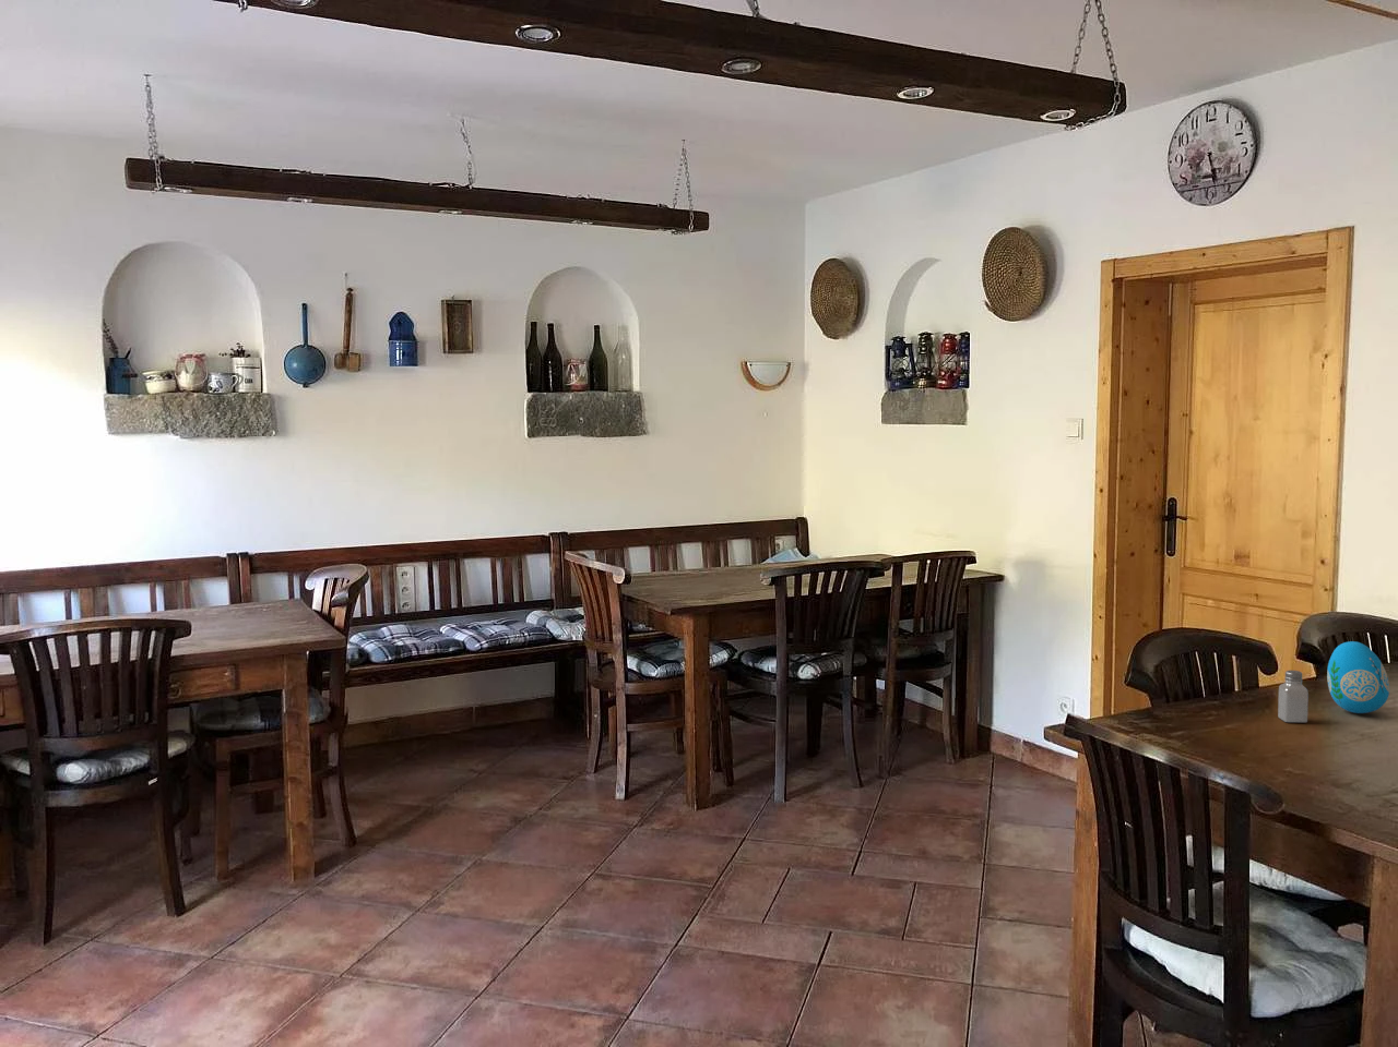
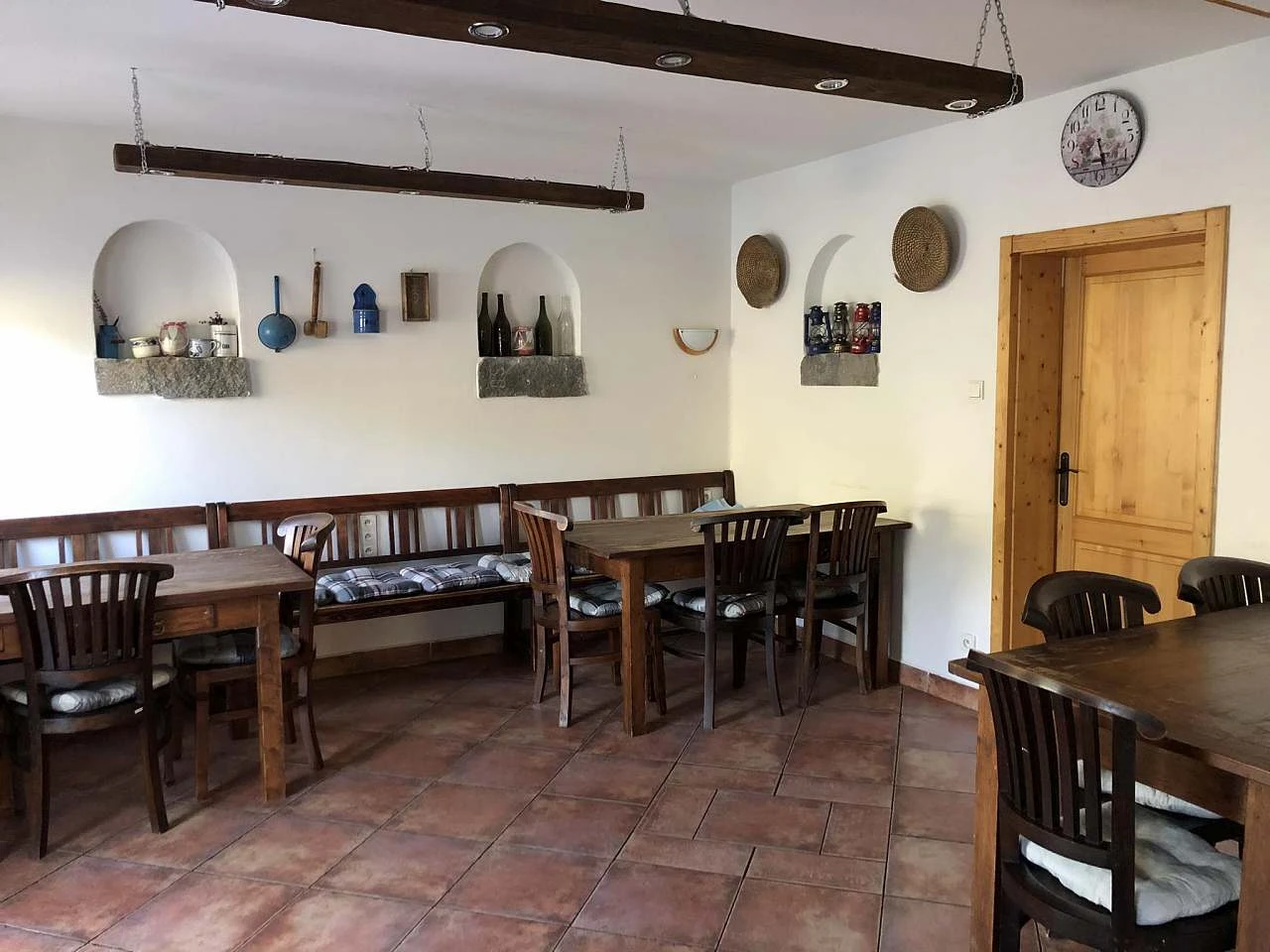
- saltshaker (1293, 695)
- decorative egg (1357, 677)
